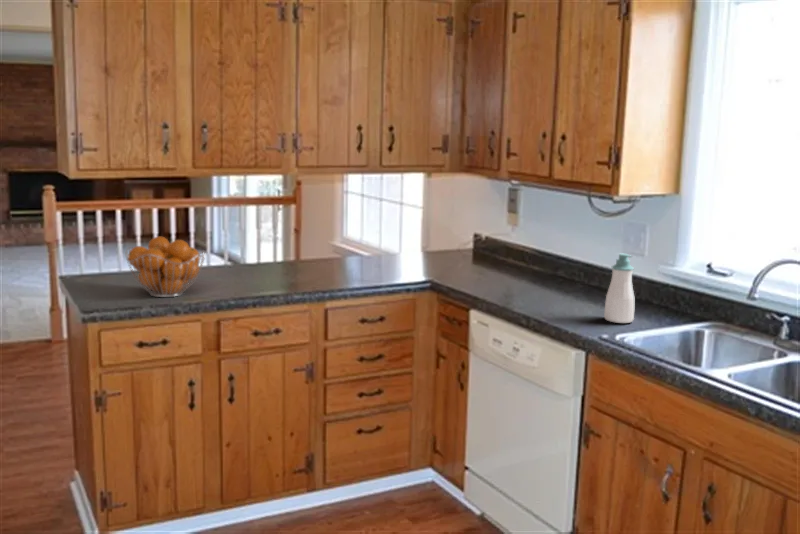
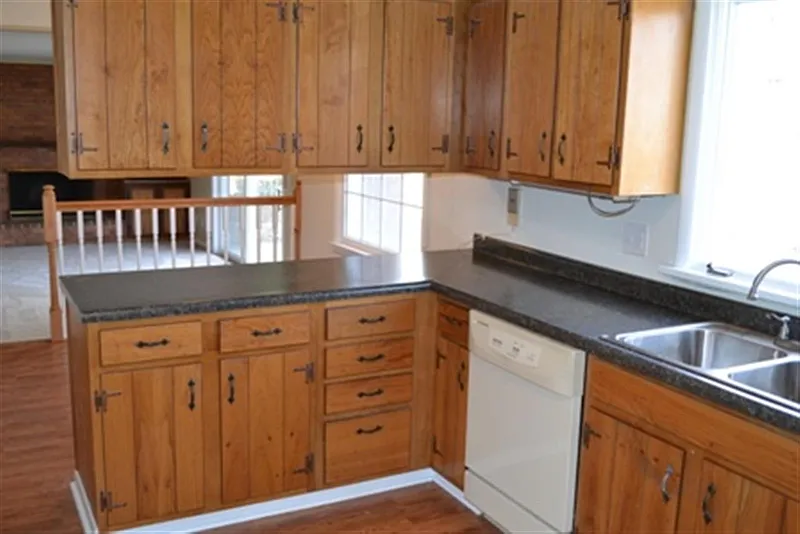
- fruit basket (166, 266)
- soap bottle (621, 287)
